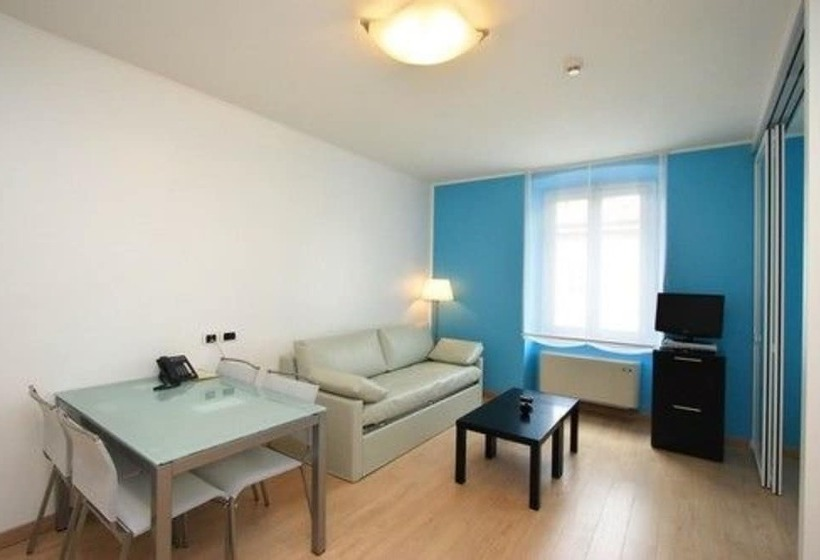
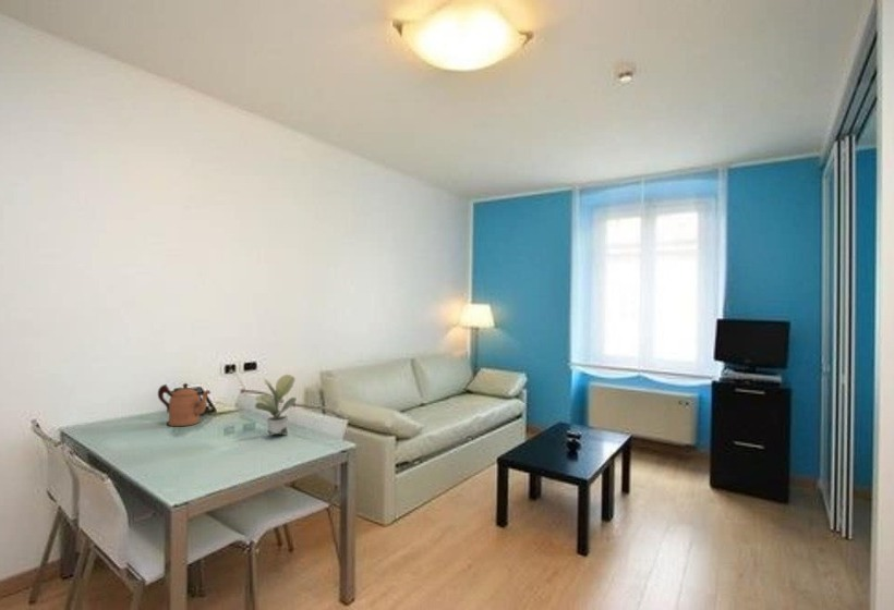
+ potted plant (273, 406)
+ coffeepot (184, 402)
